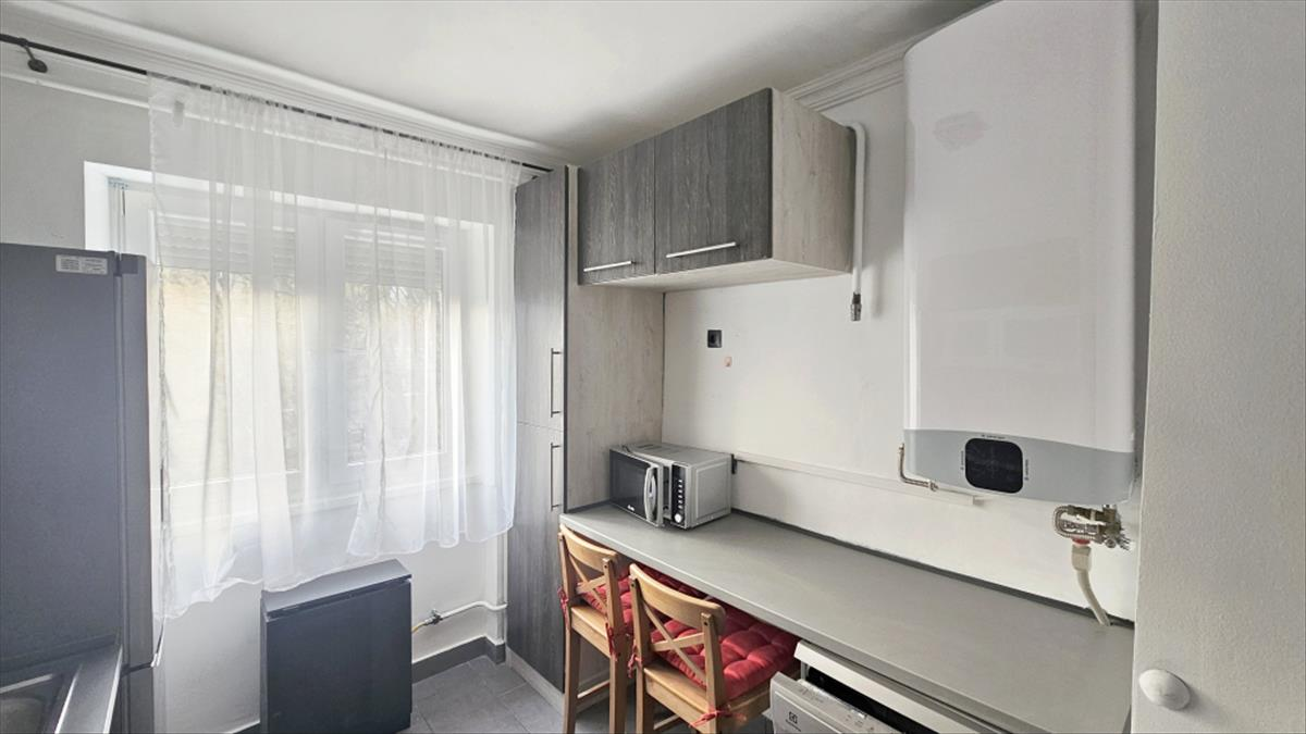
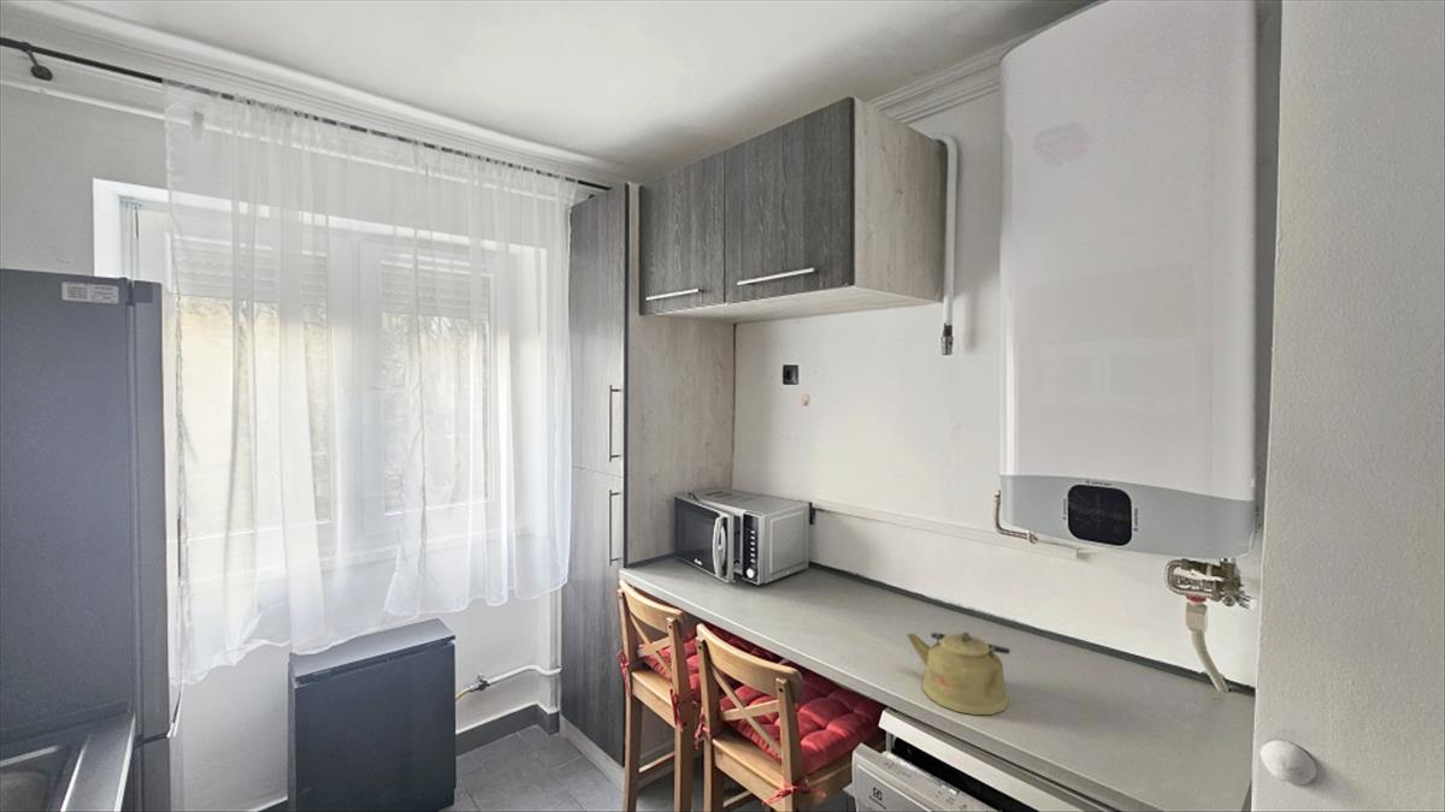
+ kettle (955, 659)
